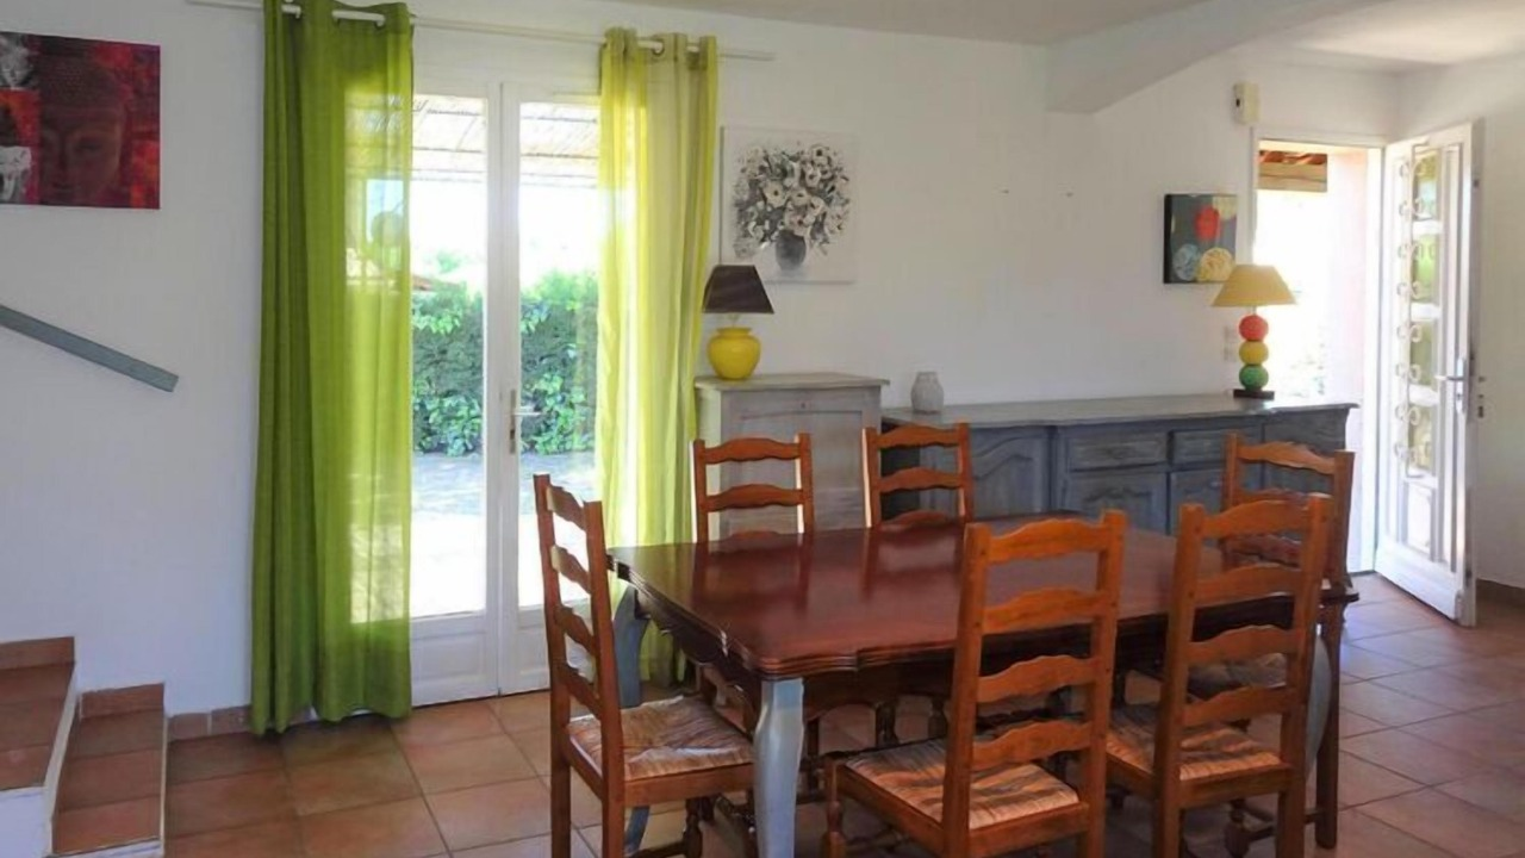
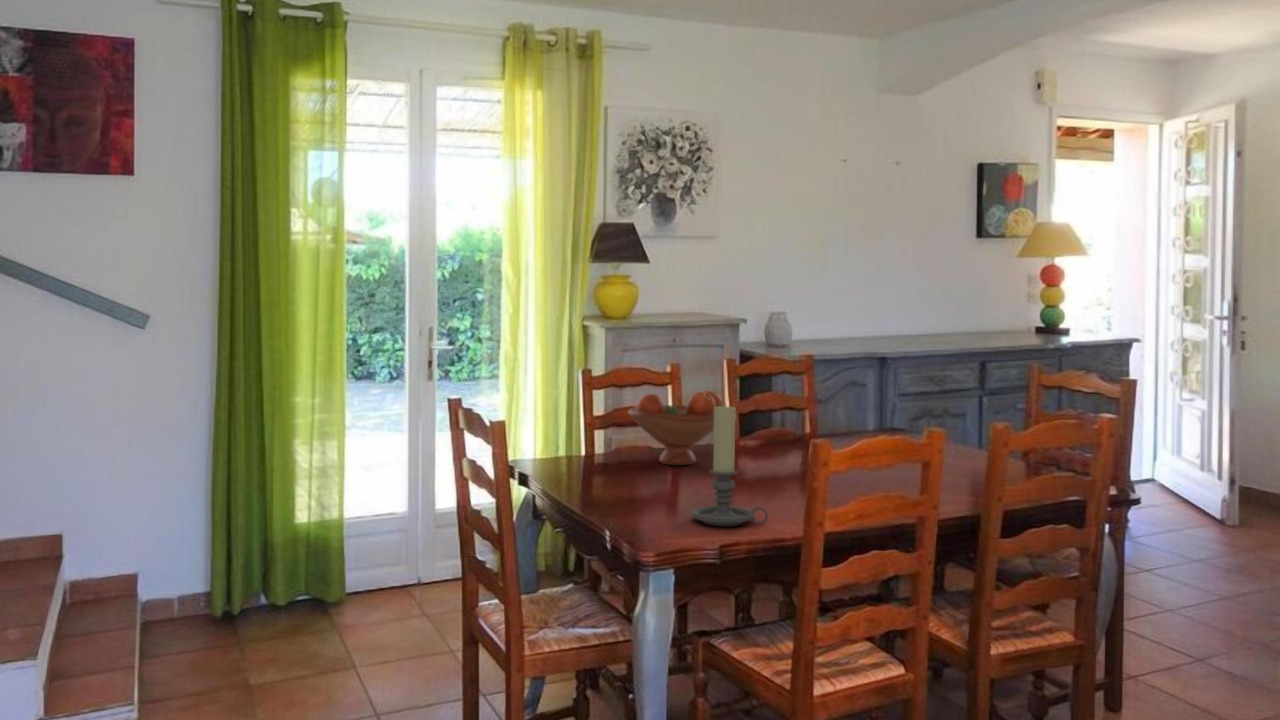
+ fruit bowl (677, 426)
+ candle holder (730, 464)
